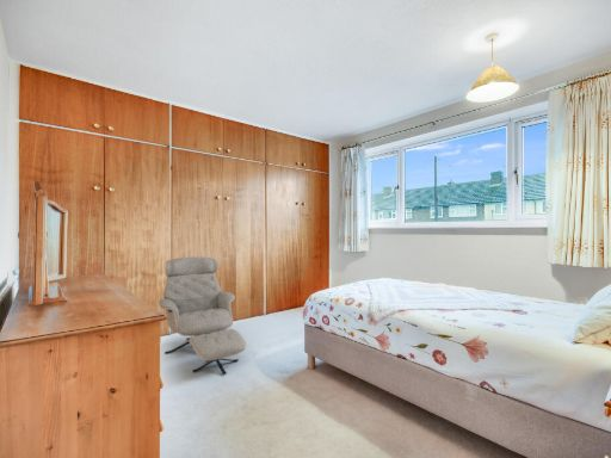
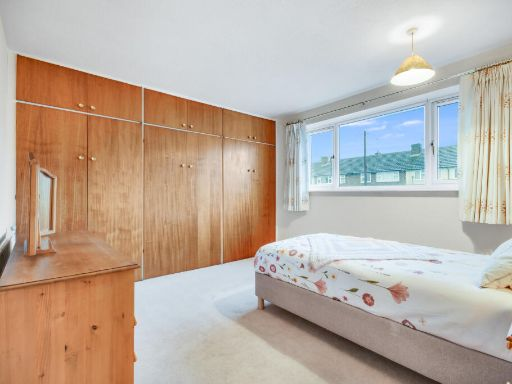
- armchair (204, 307)
